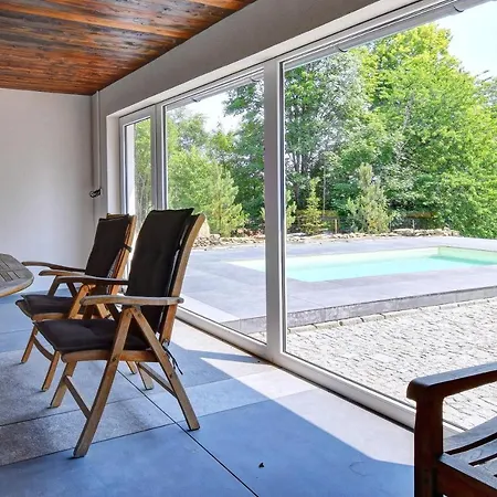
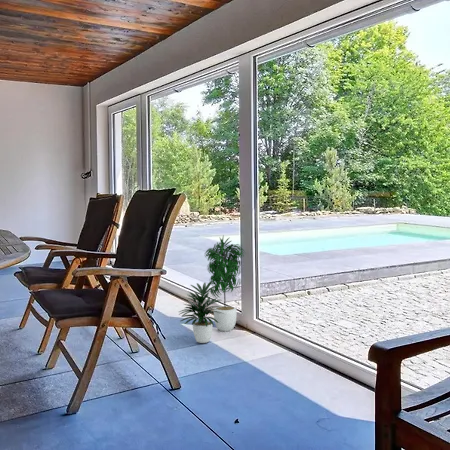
+ potted plant (213, 286)
